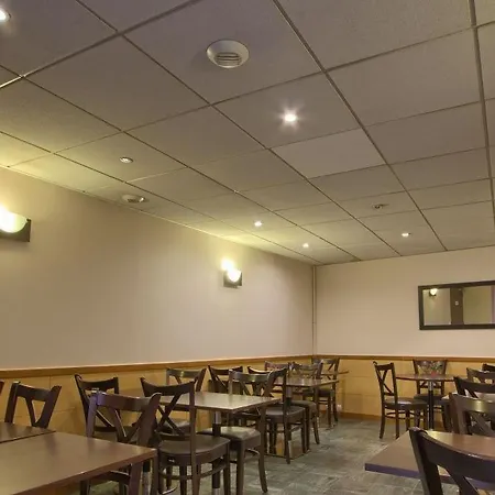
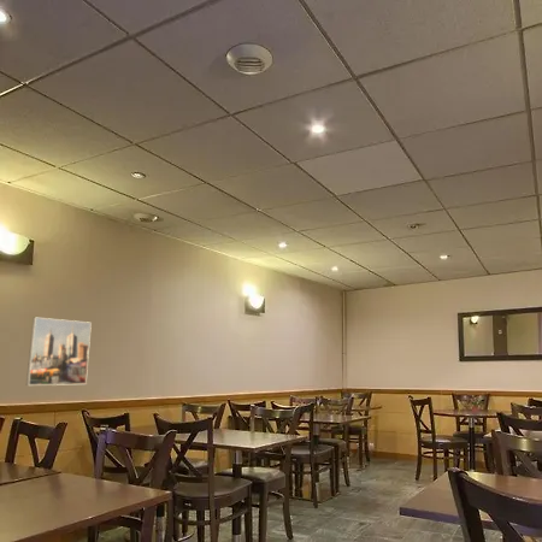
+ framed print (60, 352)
